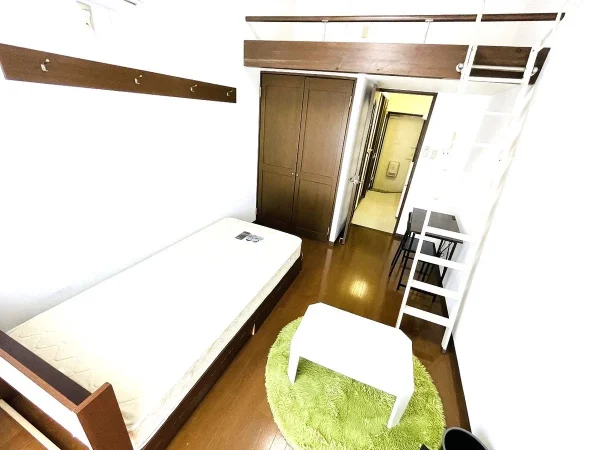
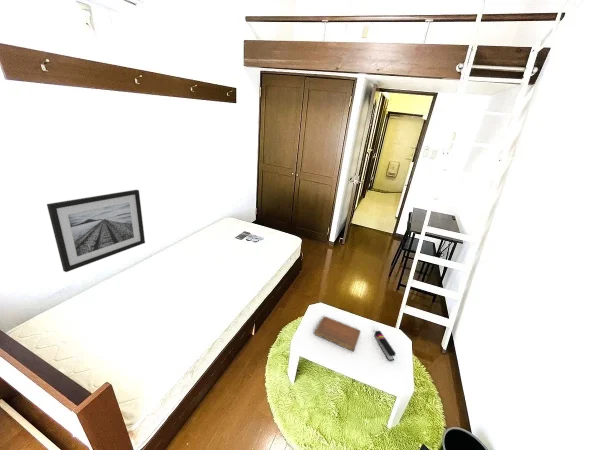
+ stapler (384, 344)
+ notebook (337, 332)
+ wall art (104, 226)
